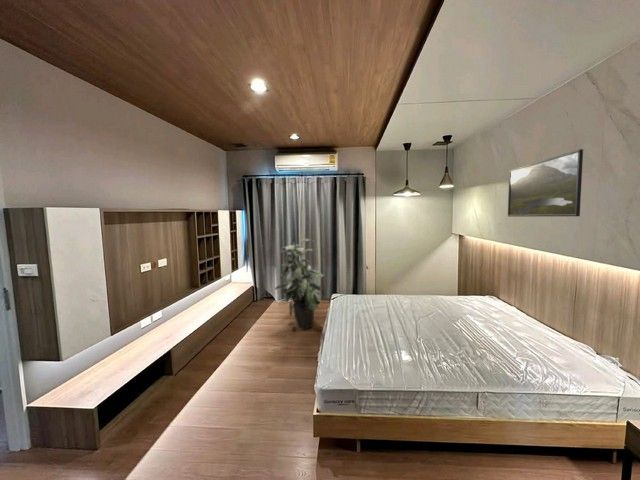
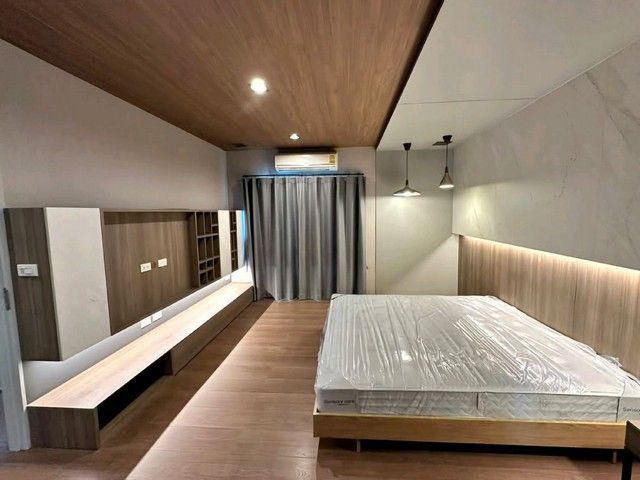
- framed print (538, 189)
- indoor plant (302, 284)
